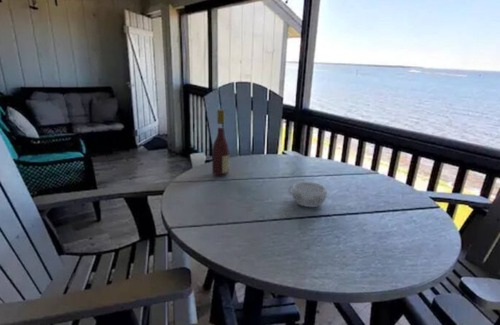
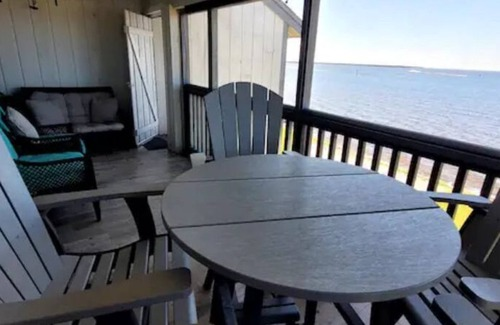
- wine bottle (220, 143)
- decorative bowl (306, 194)
